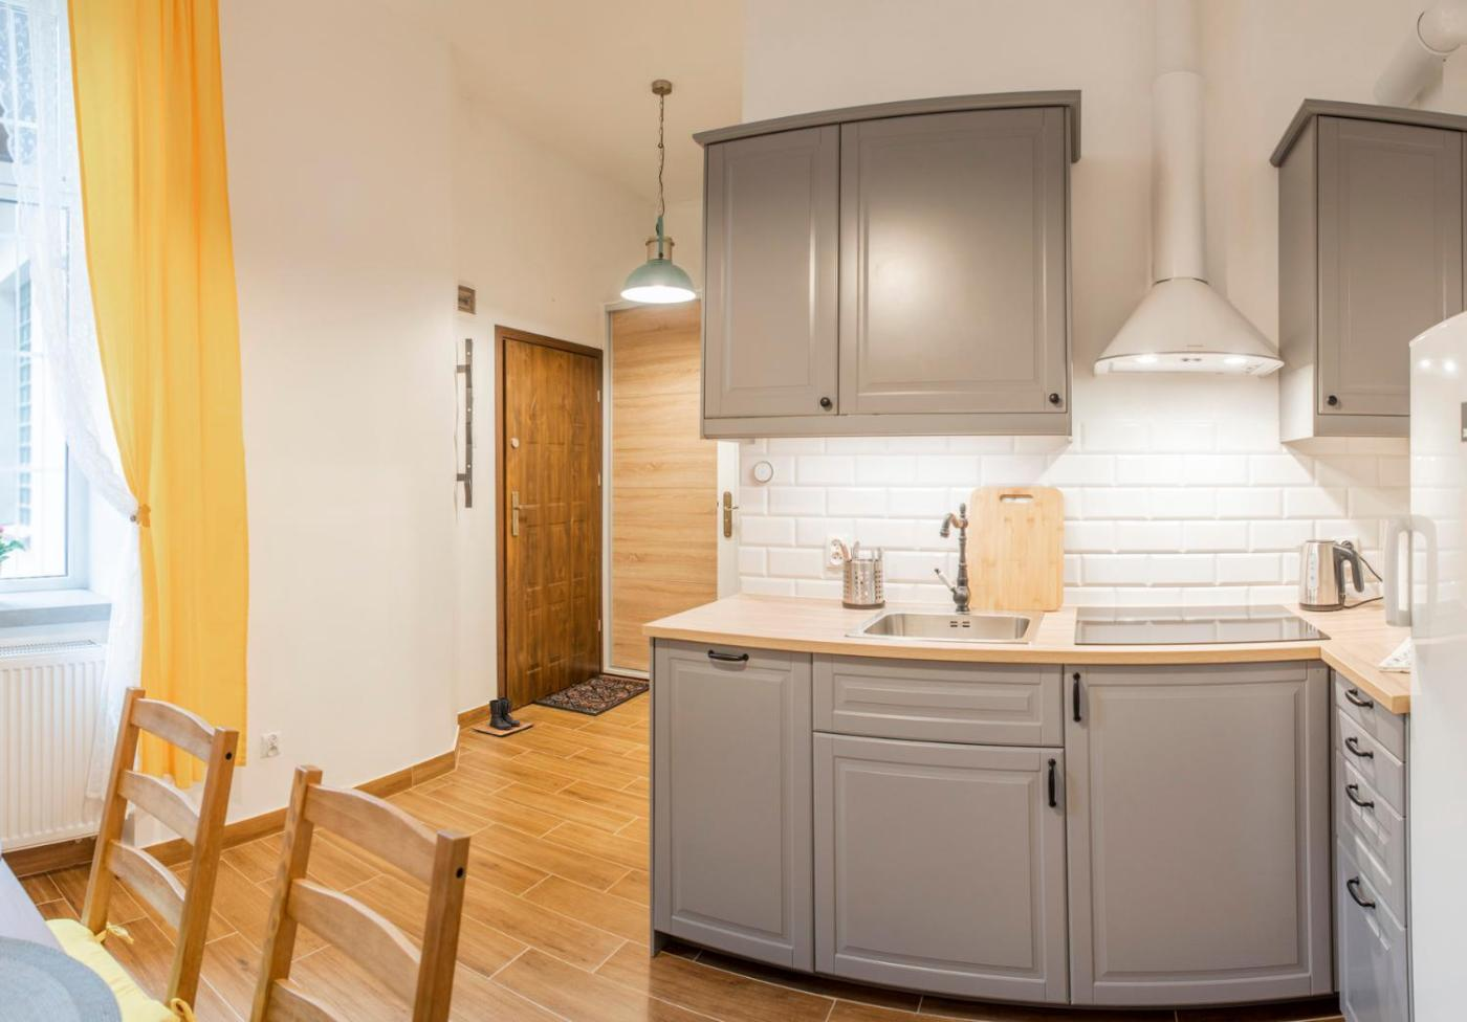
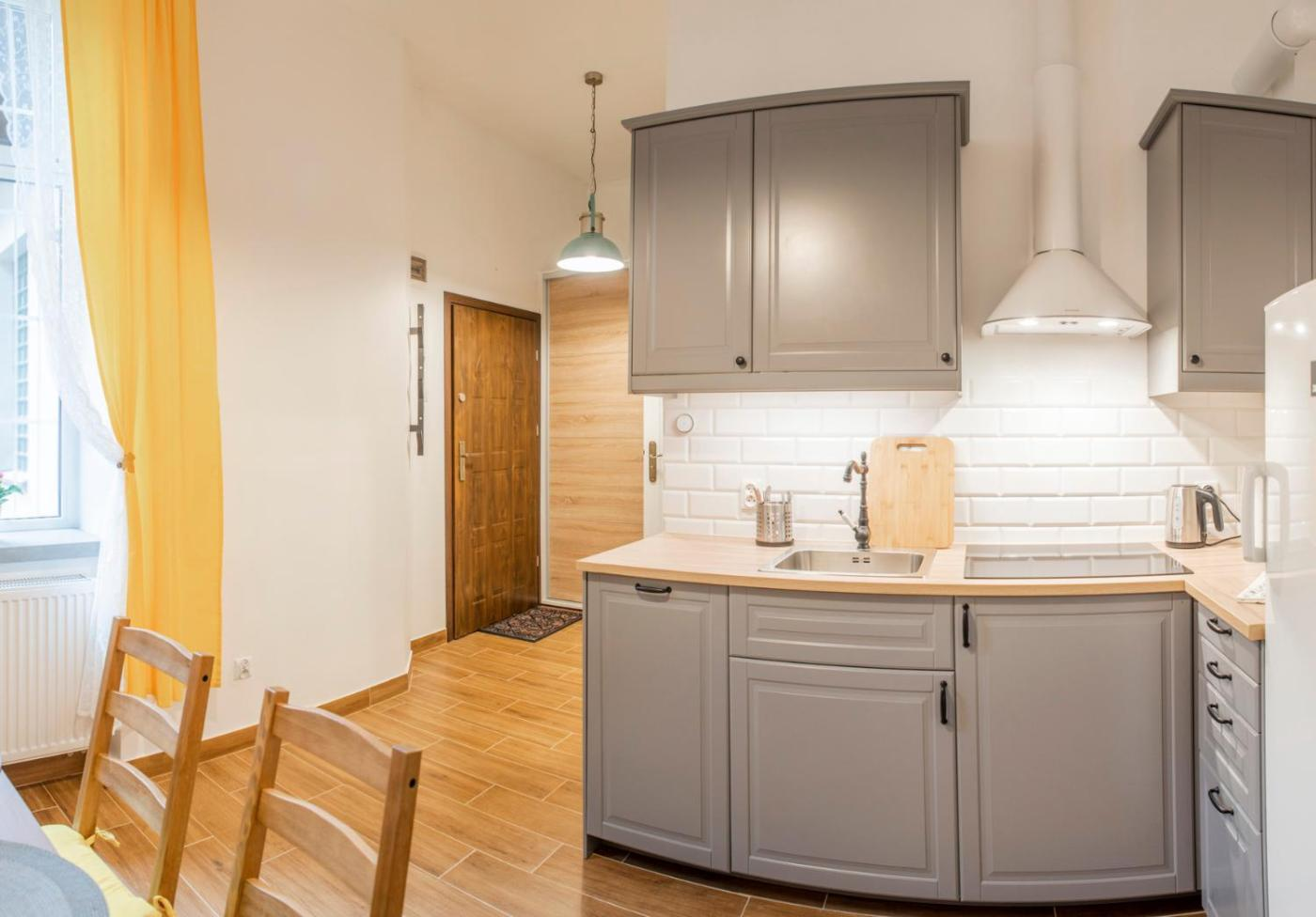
- boots (502, 713)
